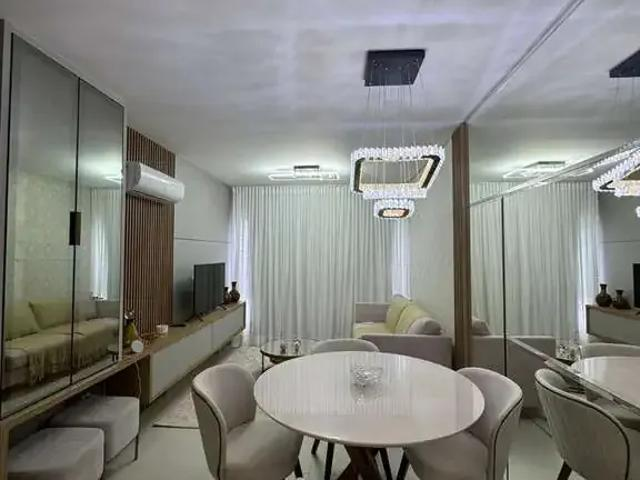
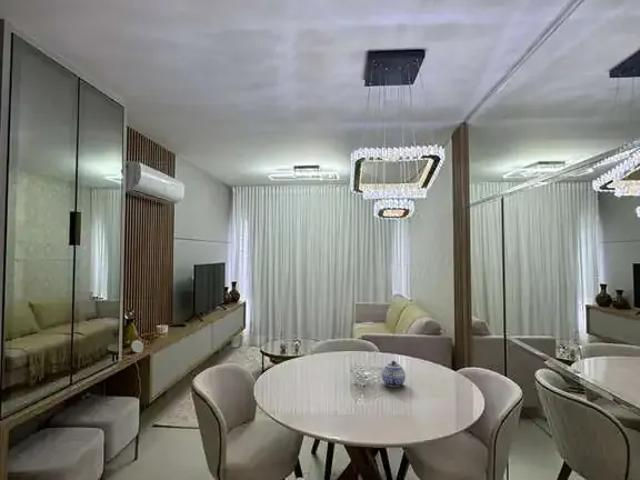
+ teapot (393, 372)
